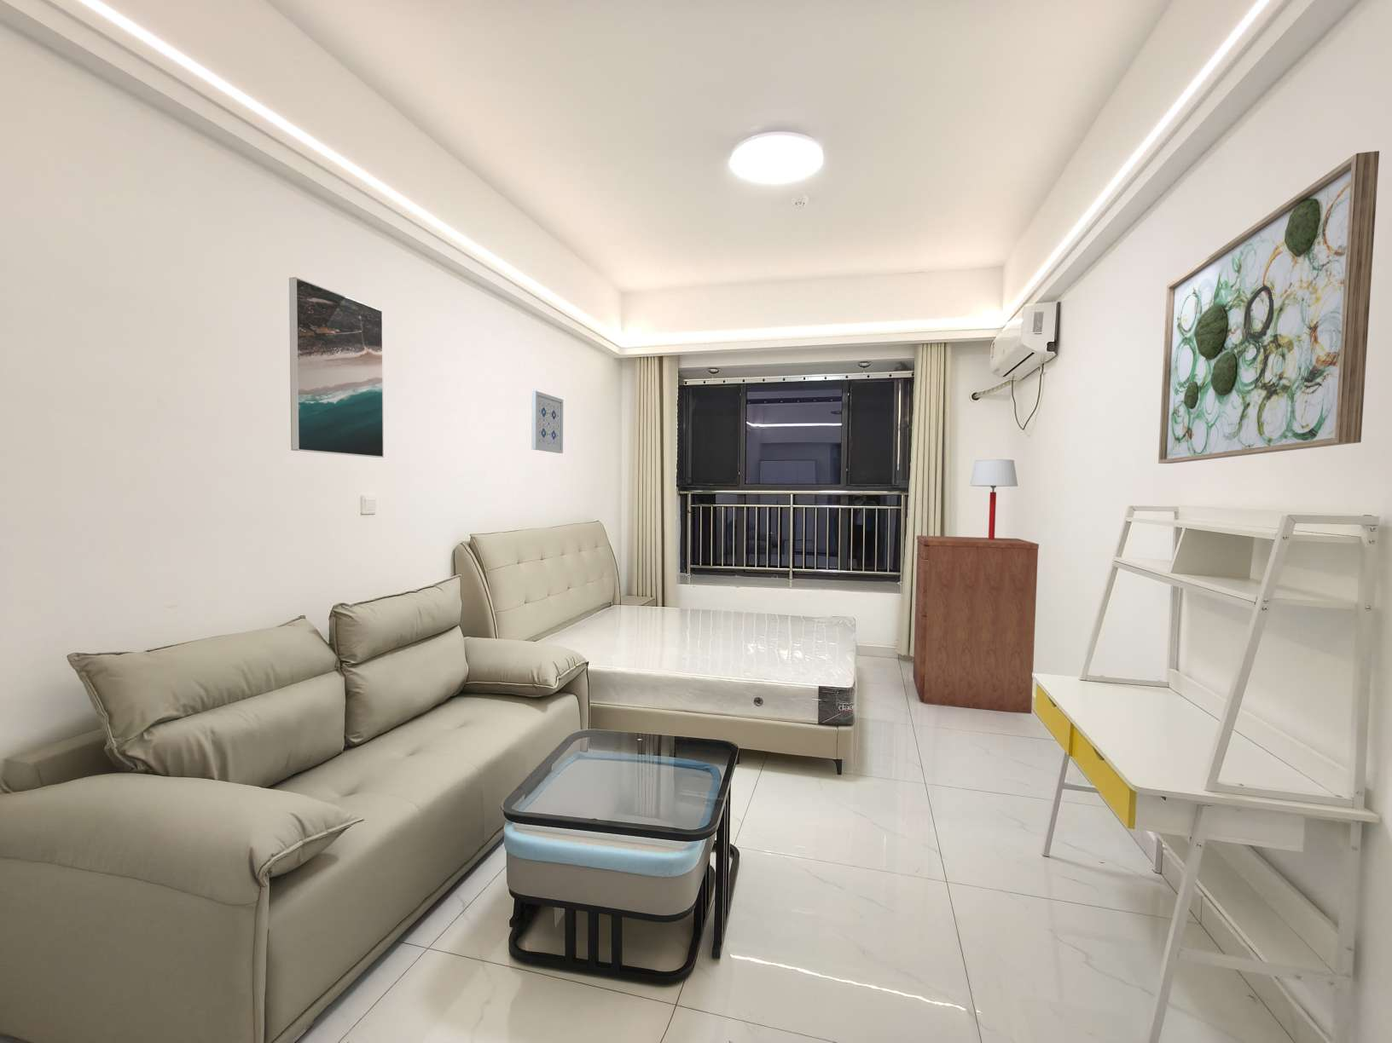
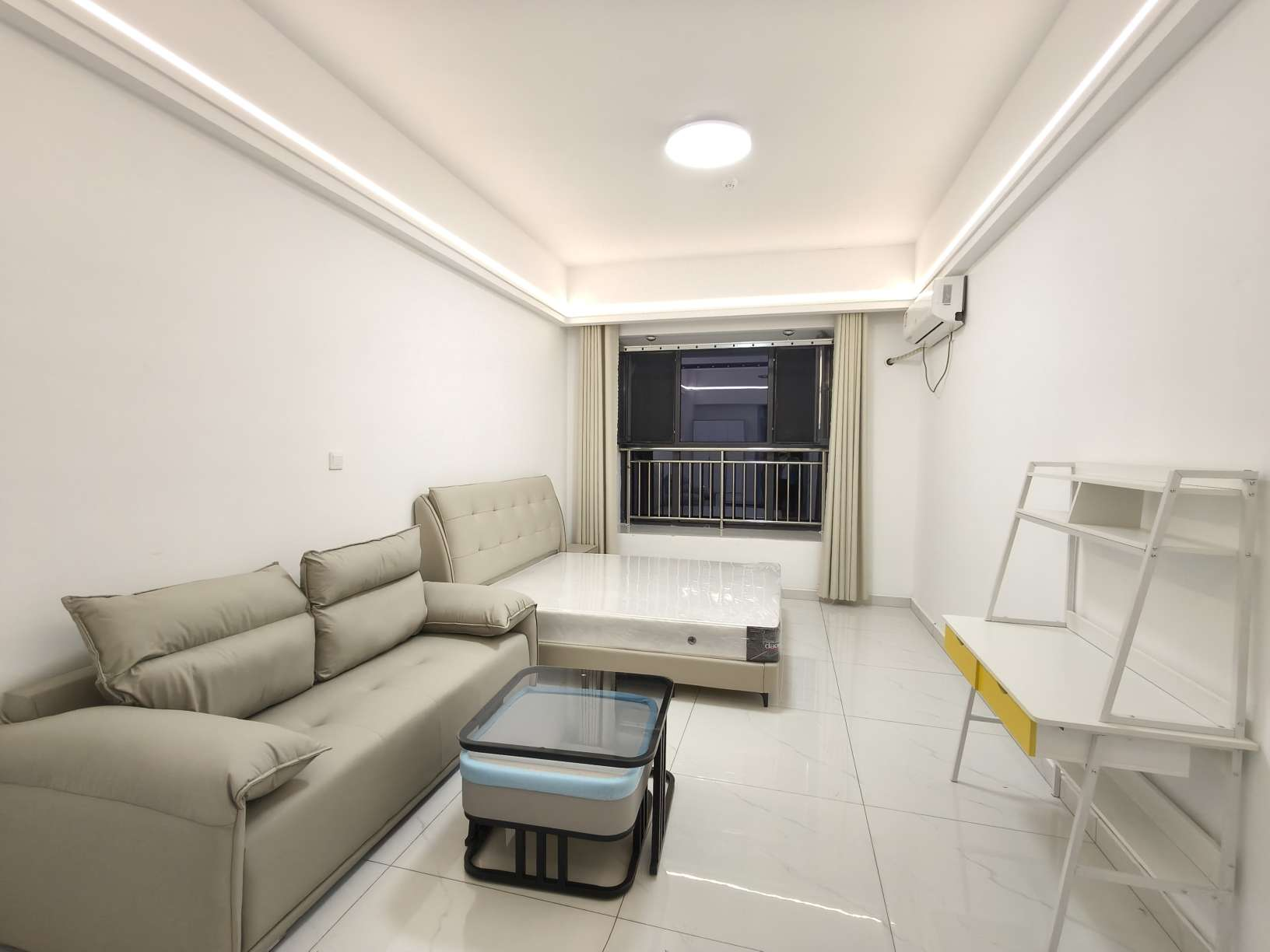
- filing cabinet (970, 618)
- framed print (340, 375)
- wall art (1236, 346)
- table lamp (993, 500)
- wall art (548, 423)
